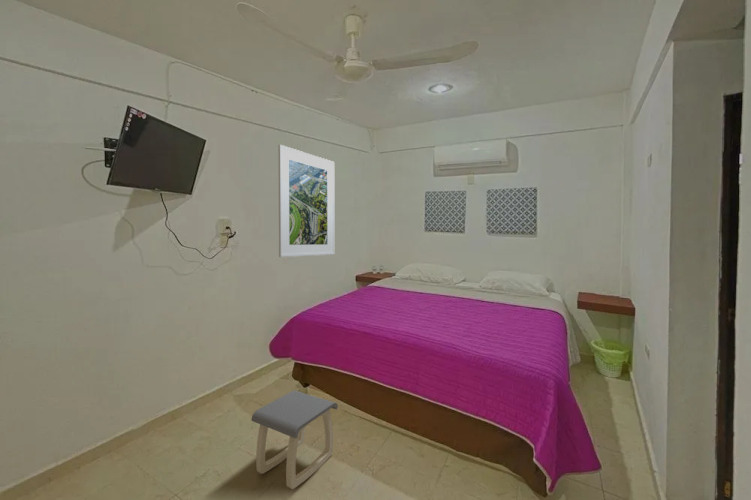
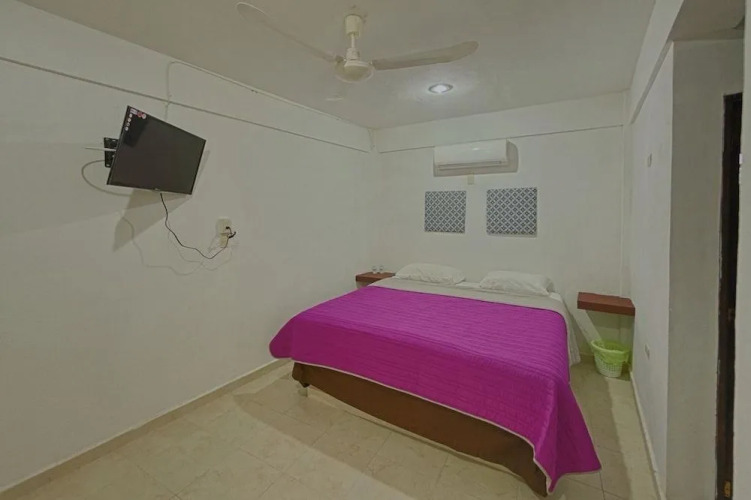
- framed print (309, 205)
- stool (296, 435)
